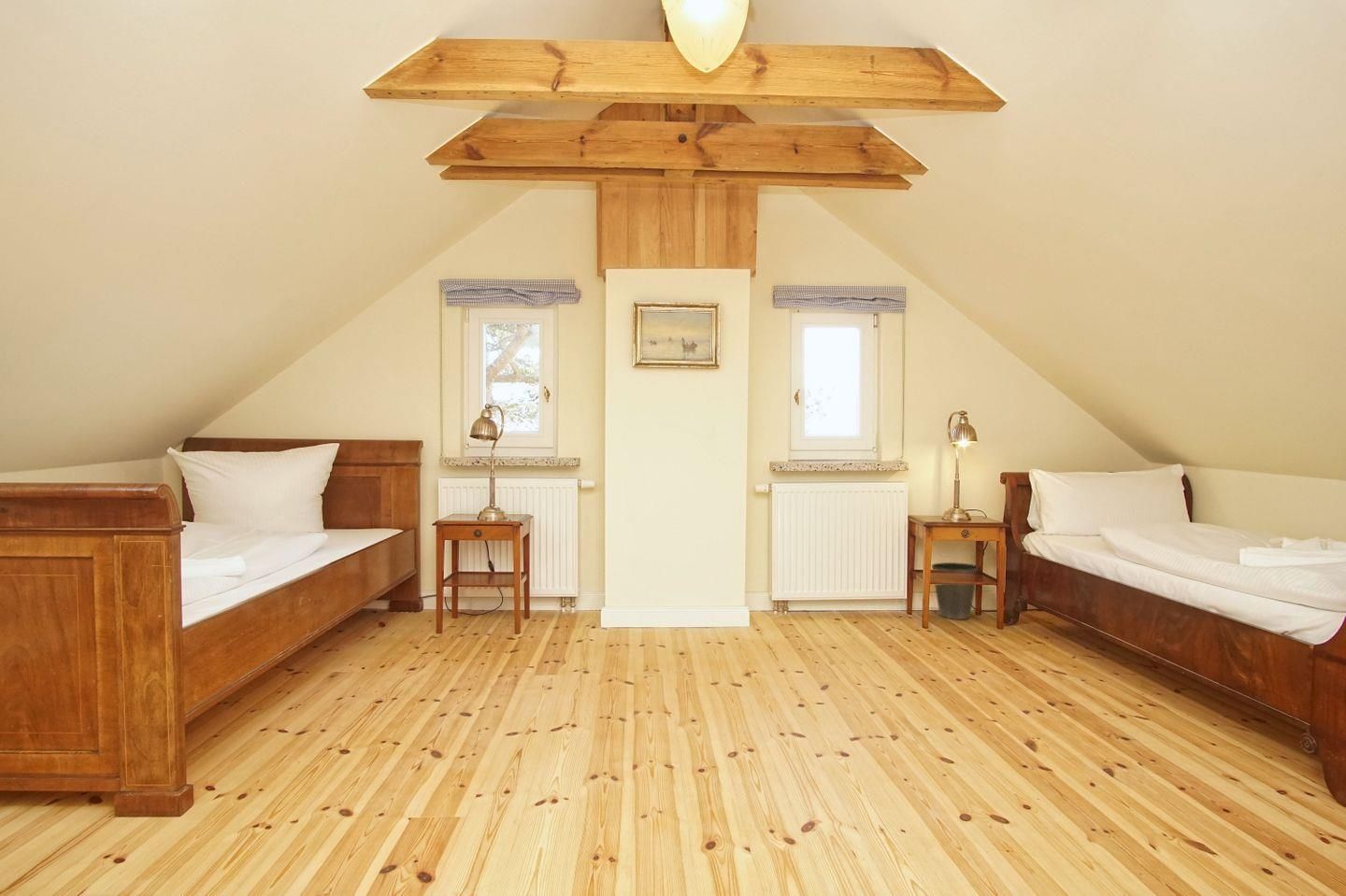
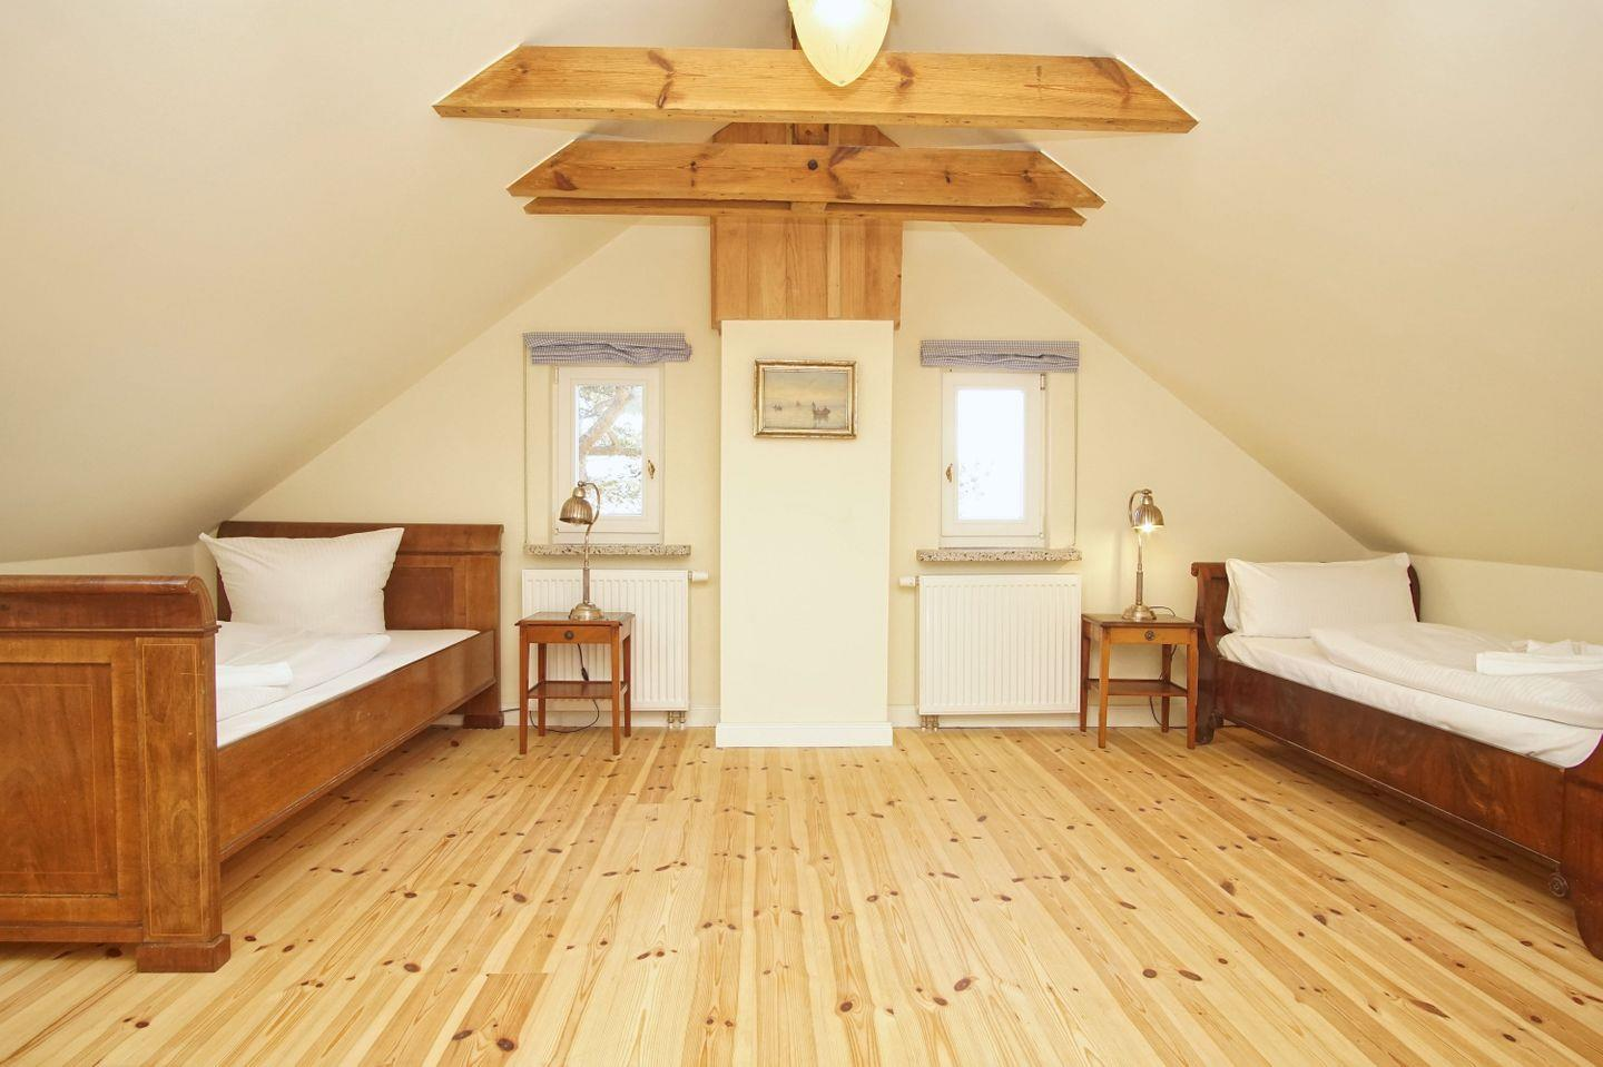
- waste basket (954, 590)
